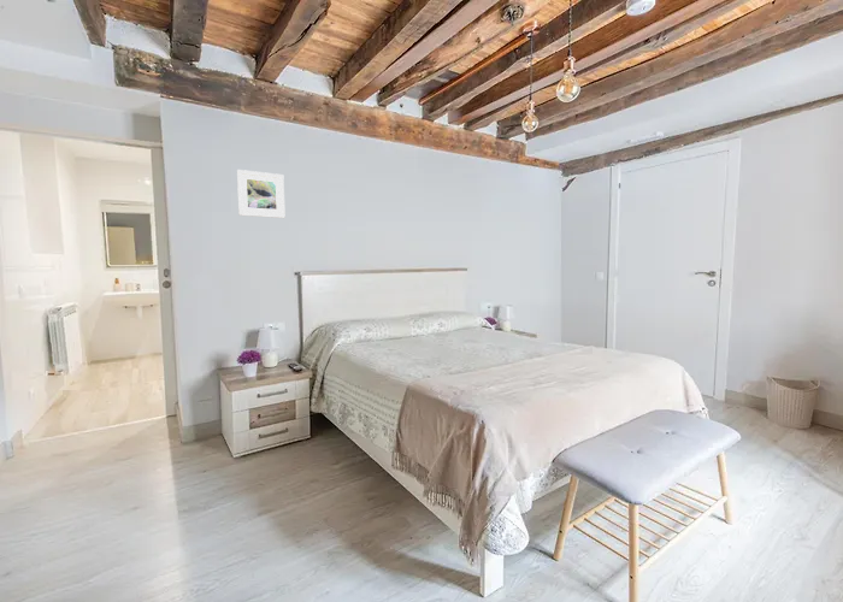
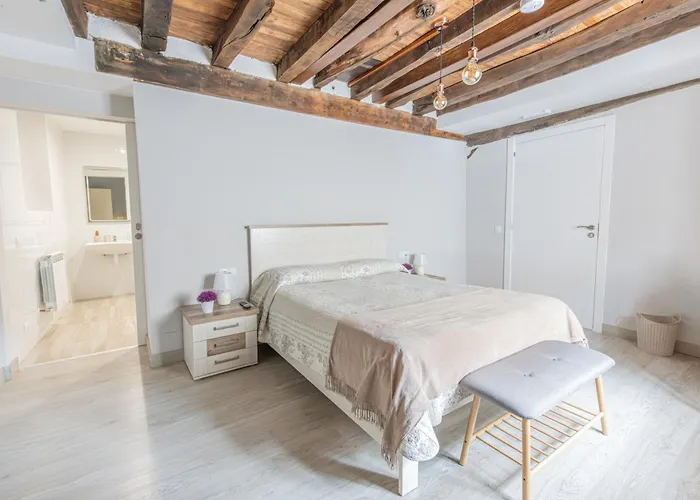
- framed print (261, 194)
